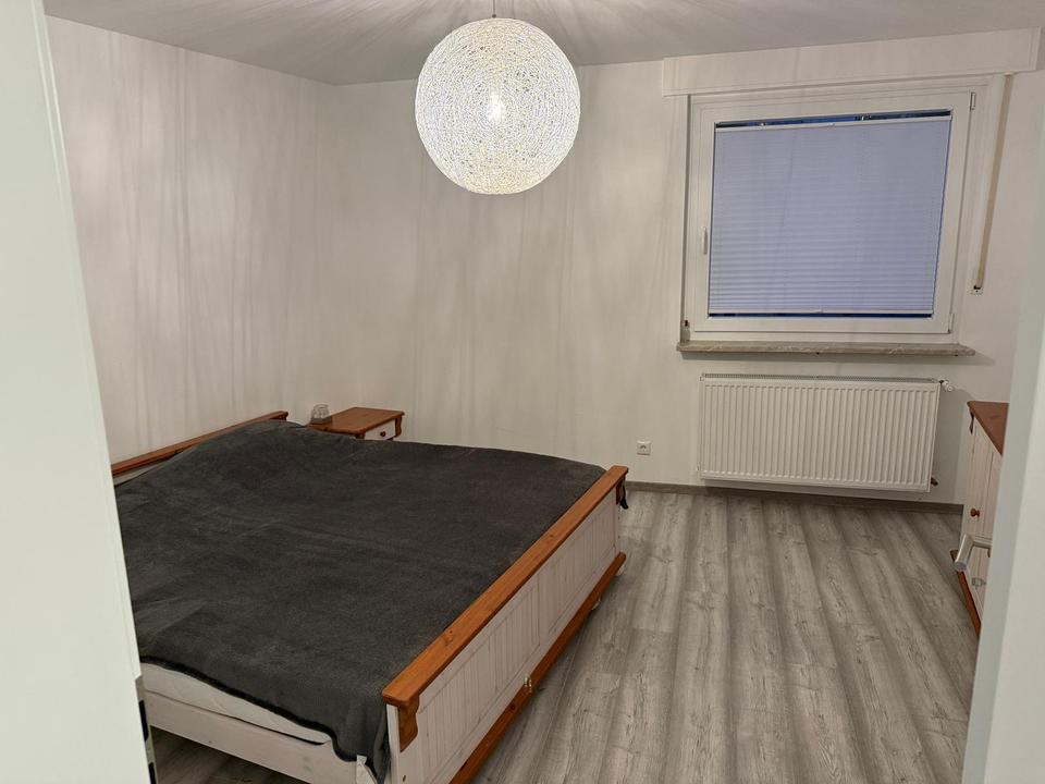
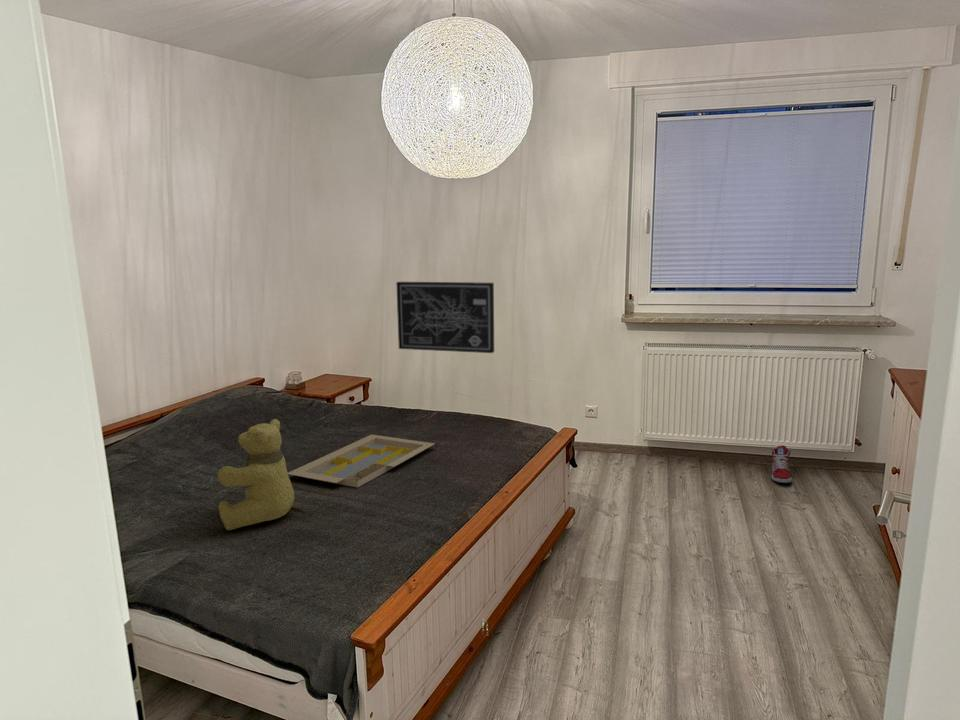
+ wall art (444, 316)
+ teddy bear (259, 471)
+ serving tray (365, 460)
+ sneaker (781, 463)
